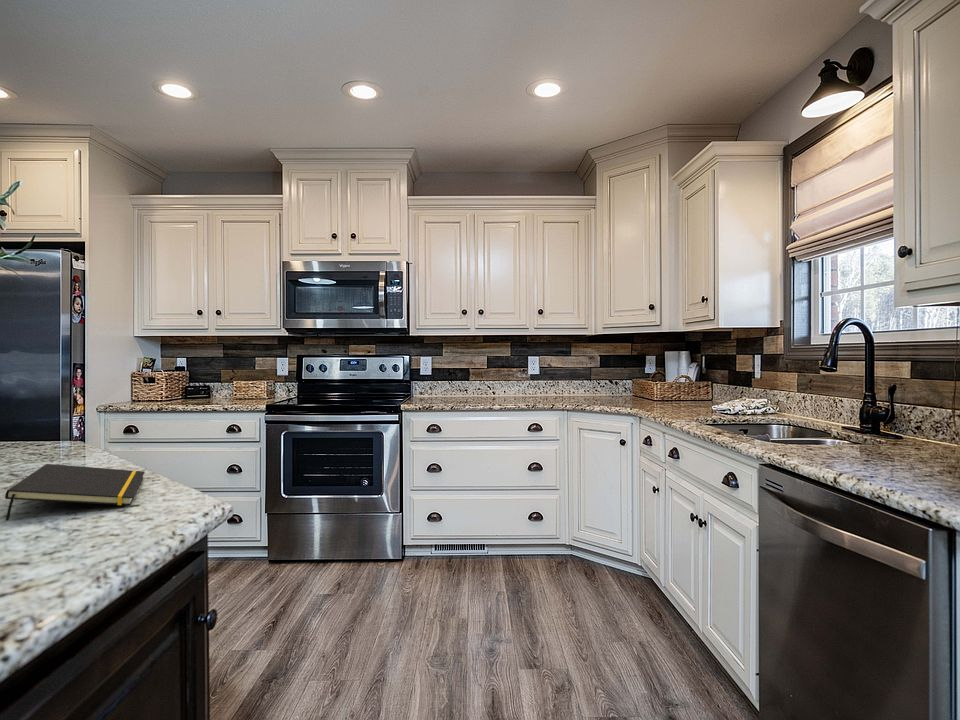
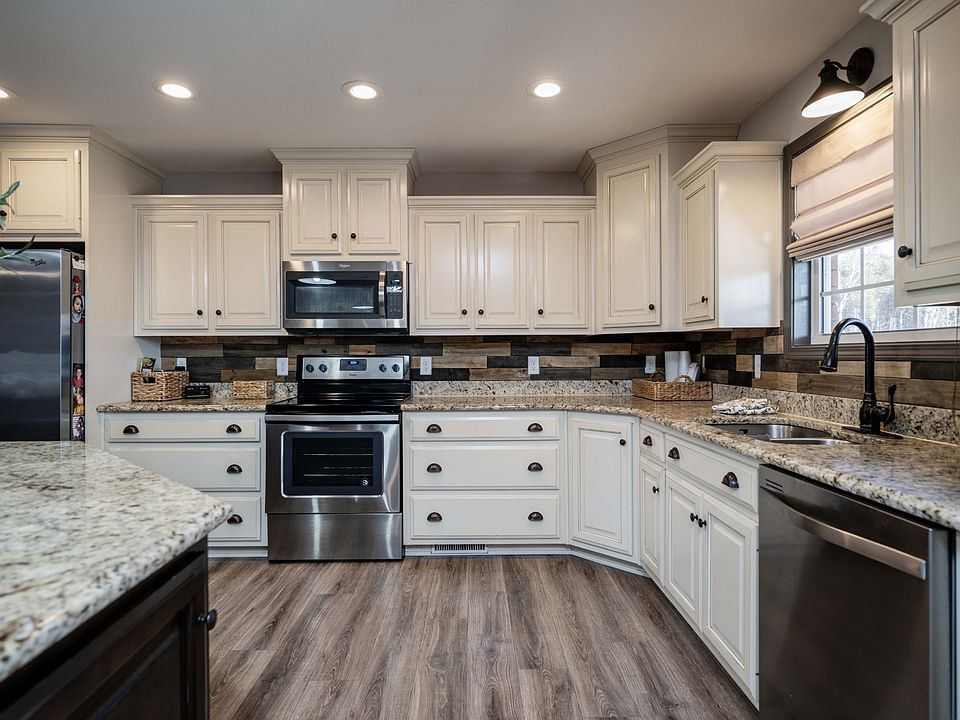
- notepad (85, 483)
